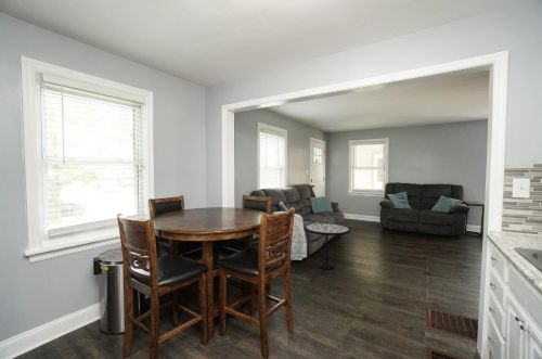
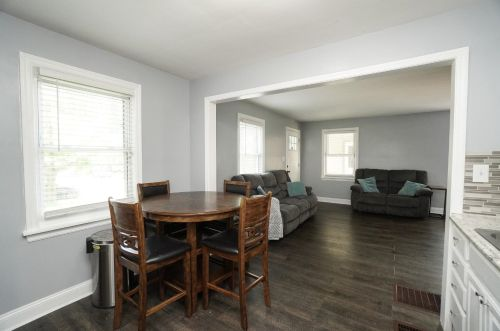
- side table (326, 246)
